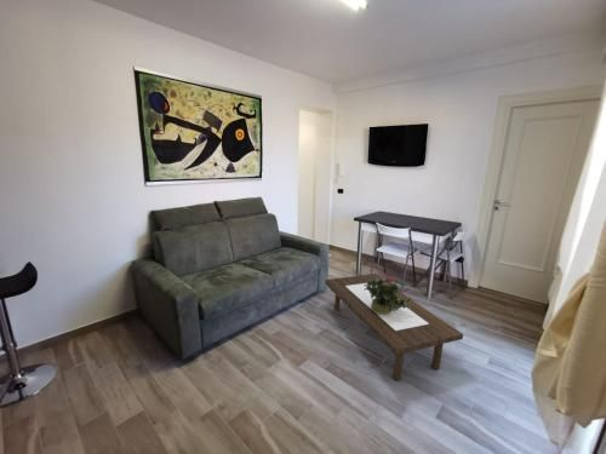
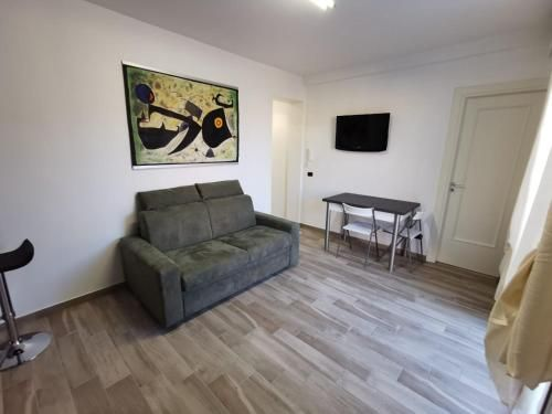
- coffee table (379, 317)
- potted plant (387, 291)
